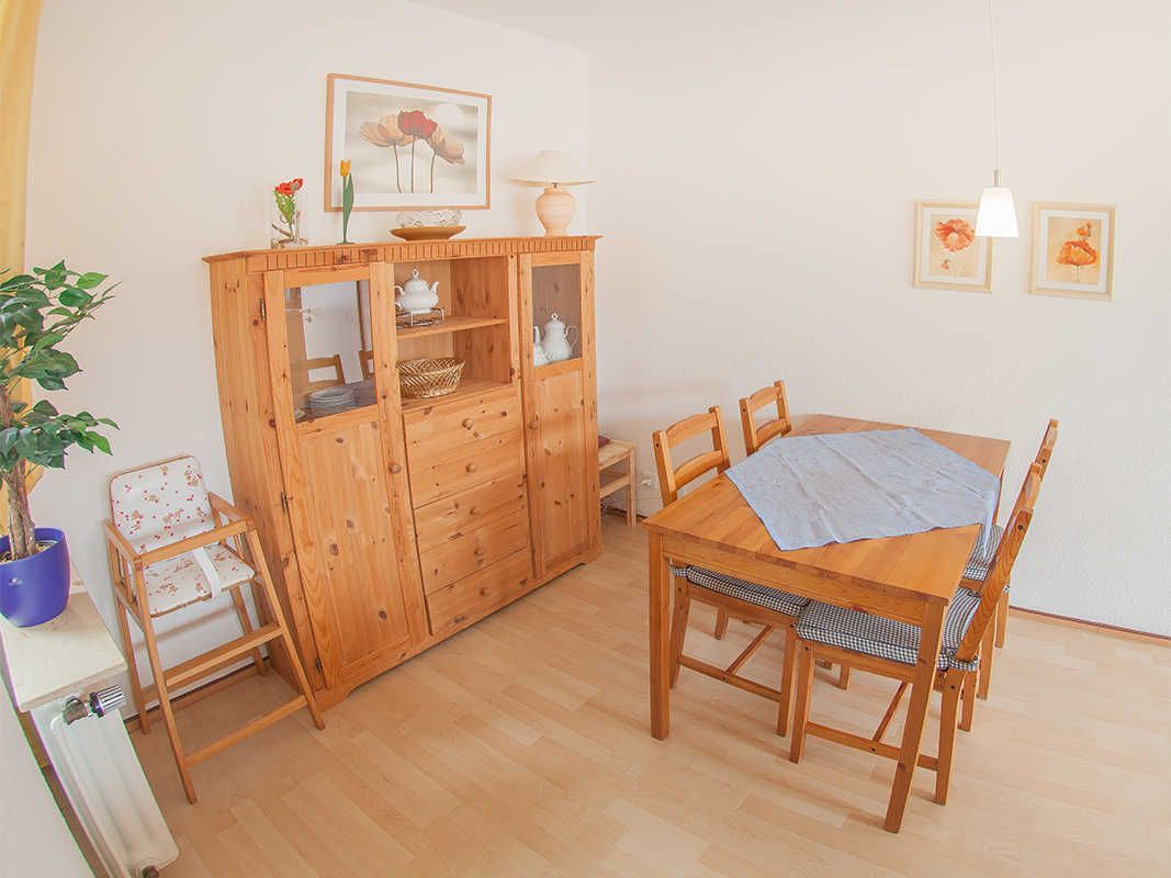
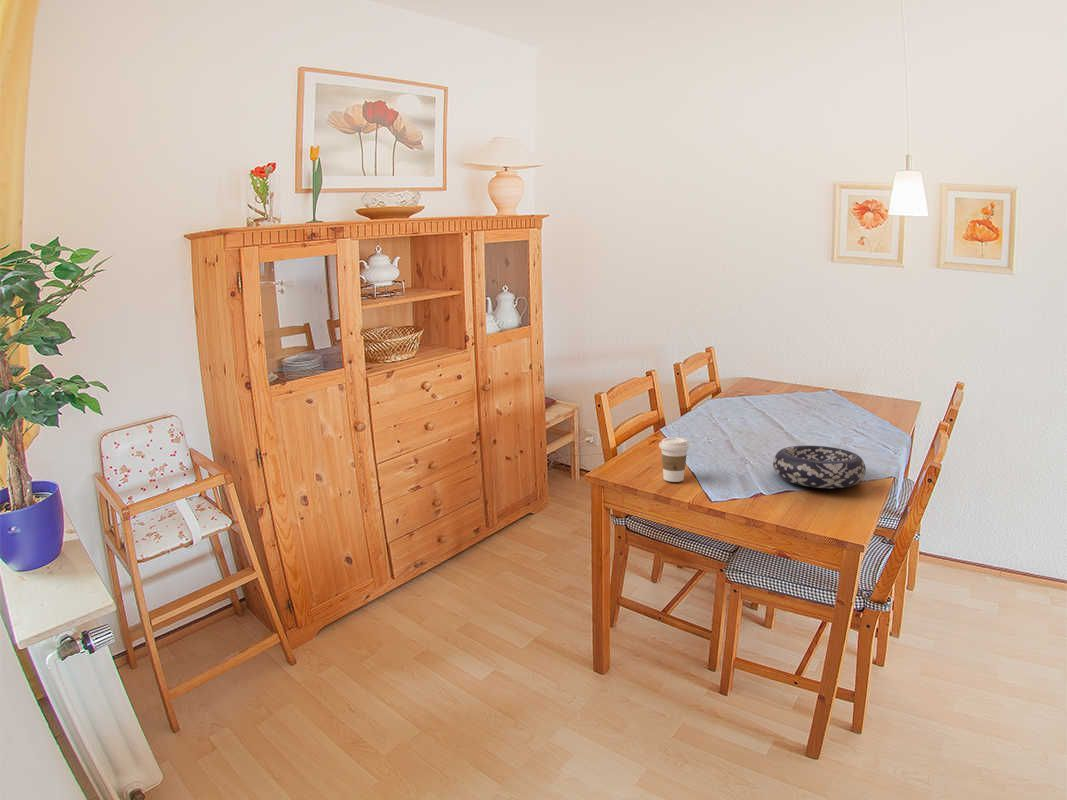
+ coffee cup (673, 459)
+ decorative bowl (818, 466)
